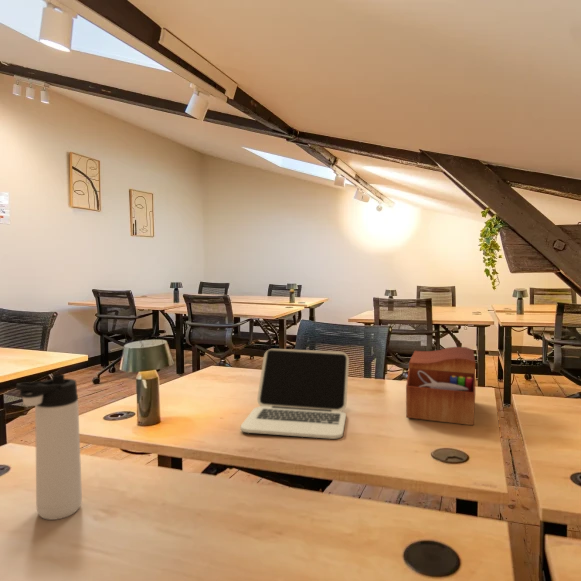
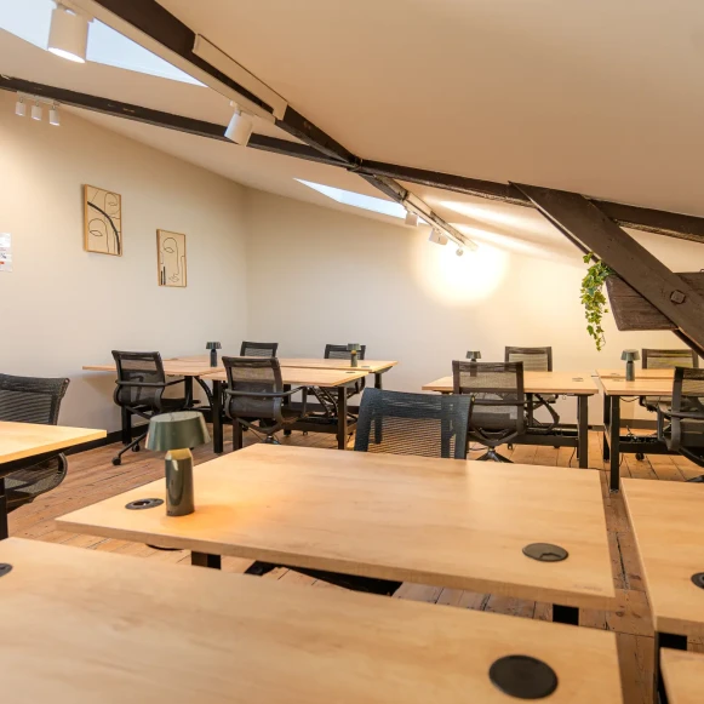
- laptop (298, 388)
- sewing box (439, 382)
- thermos bottle (49, 447)
